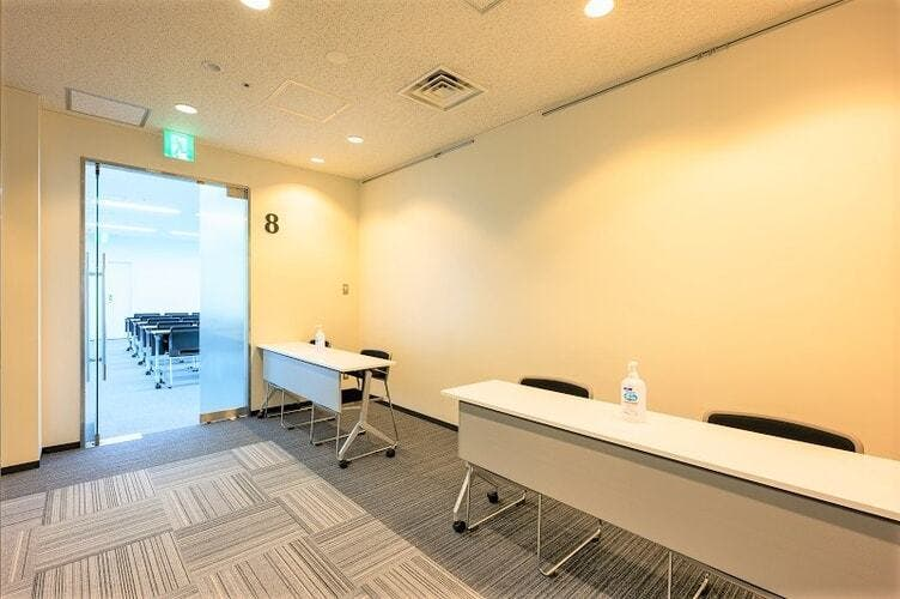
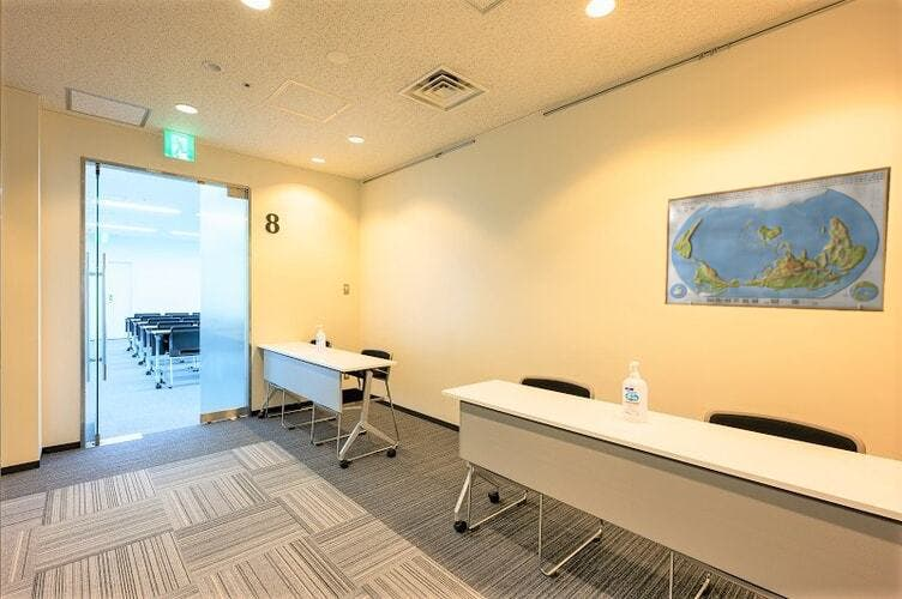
+ world map (759, 246)
